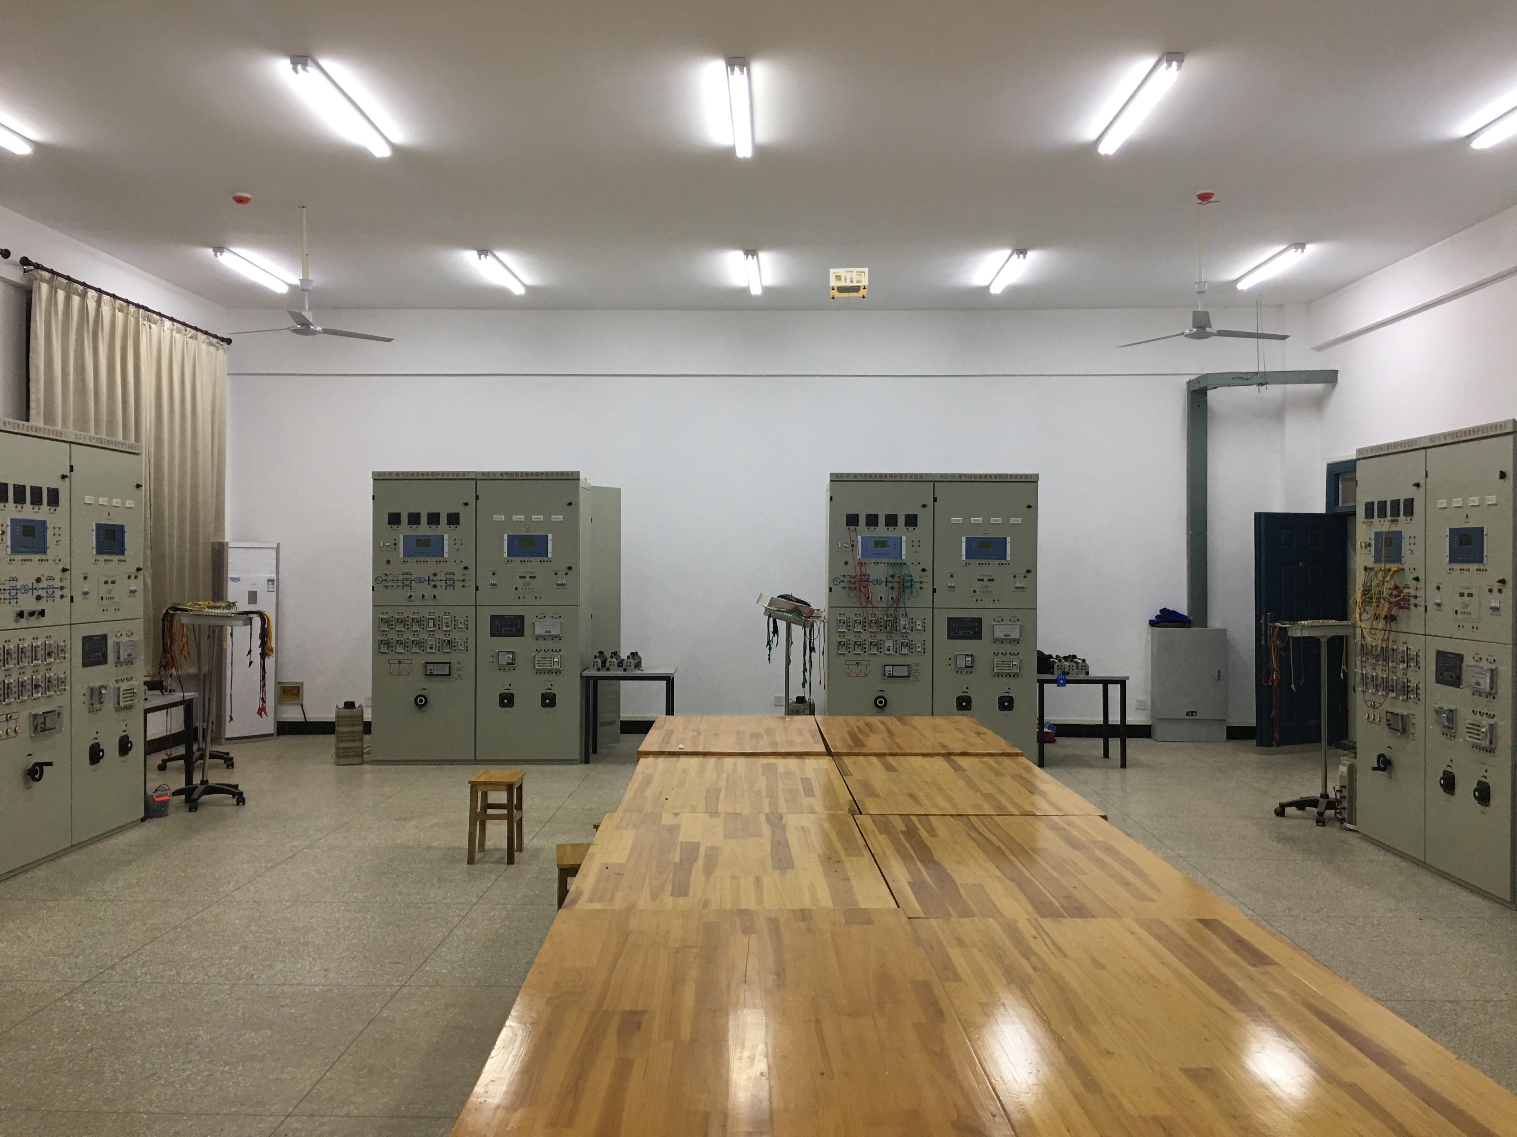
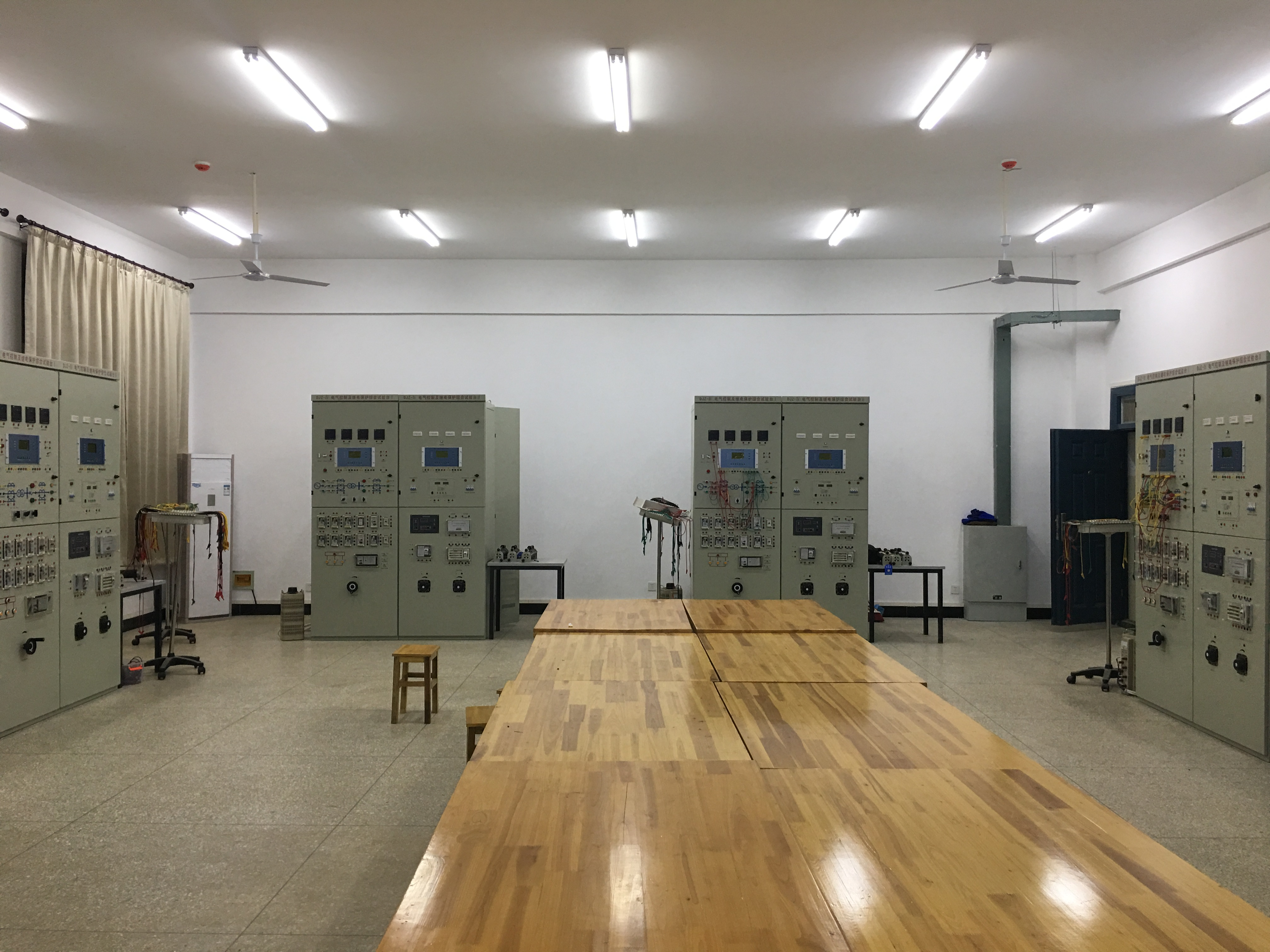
- projector (848, 285)
